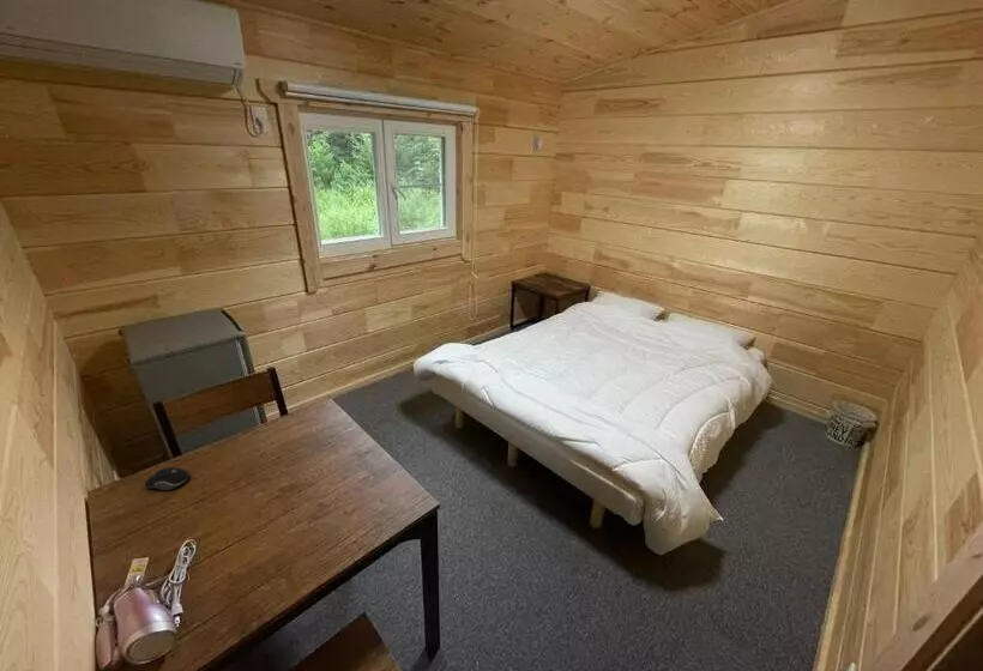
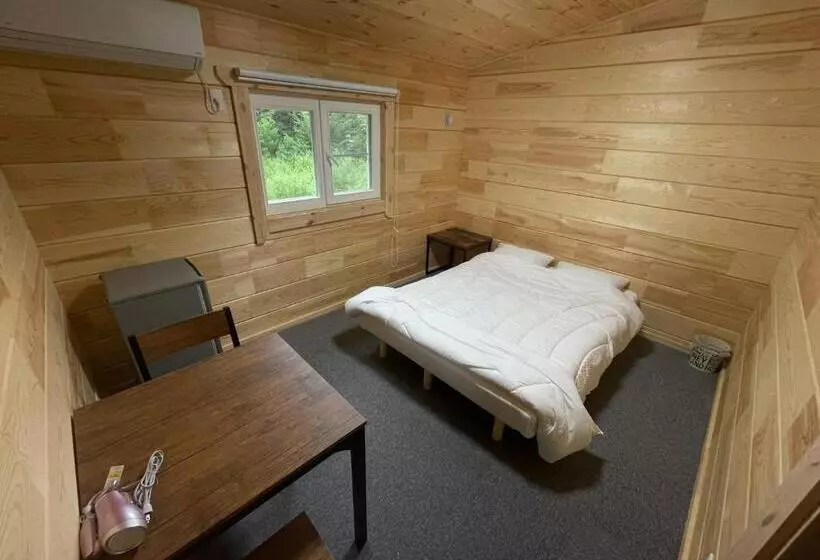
- computer mouse (167, 476)
